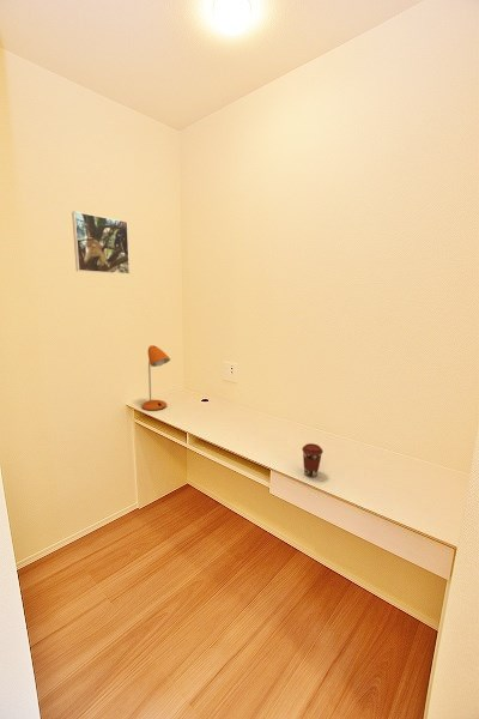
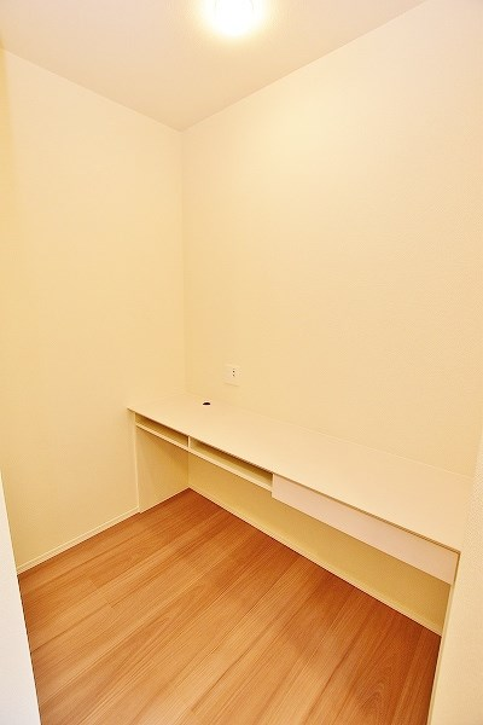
- coffee cup (311, 460)
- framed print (102, 244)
- desk lamp (150, 376)
